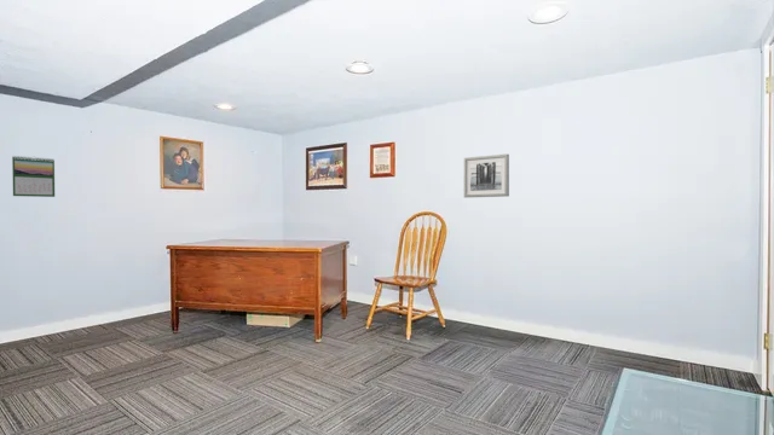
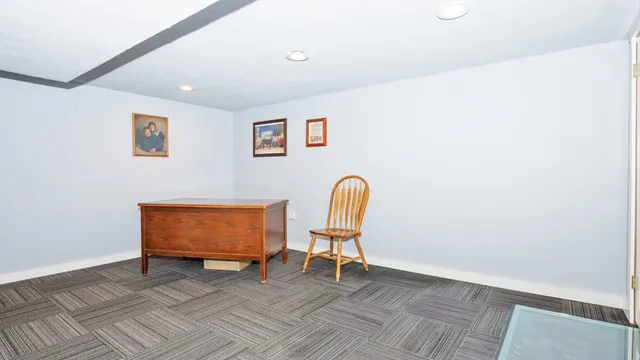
- calendar (34, 176)
- wall art (485, 176)
